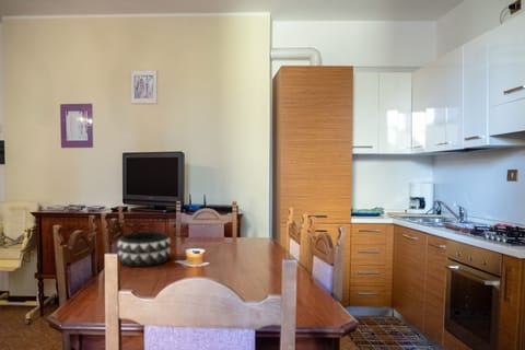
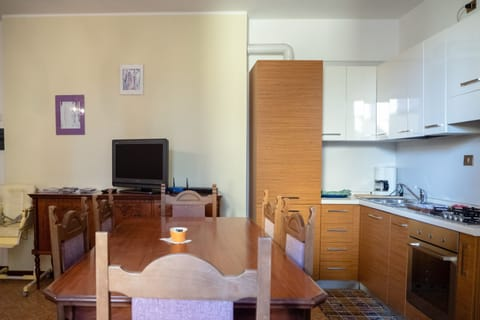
- decorative bowl (144, 247)
